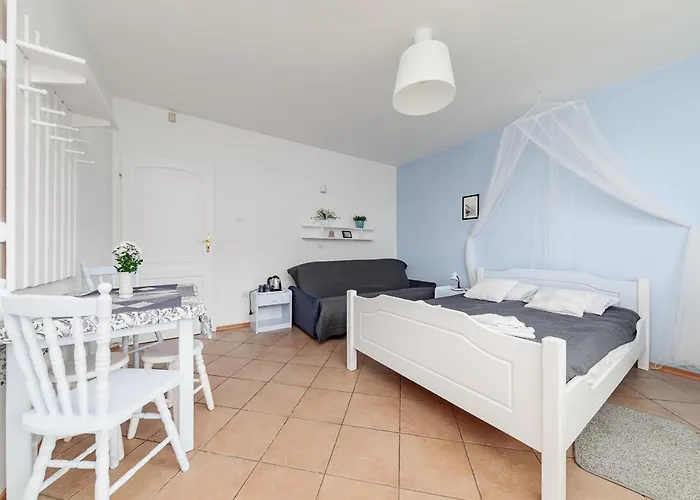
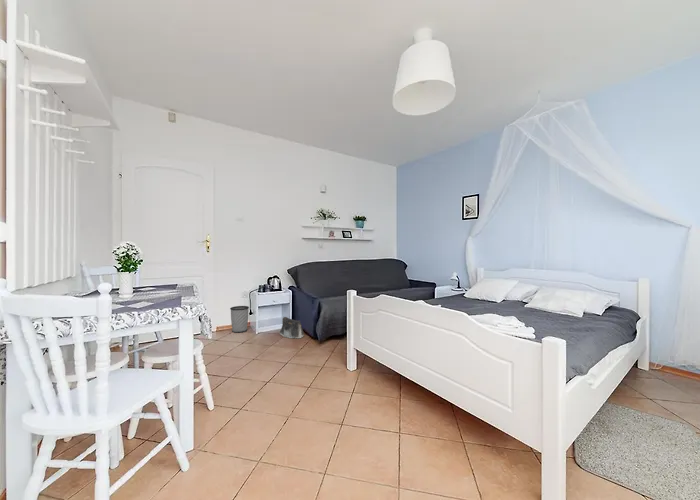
+ wastebasket (239, 319)
+ saddlebag (292, 326)
